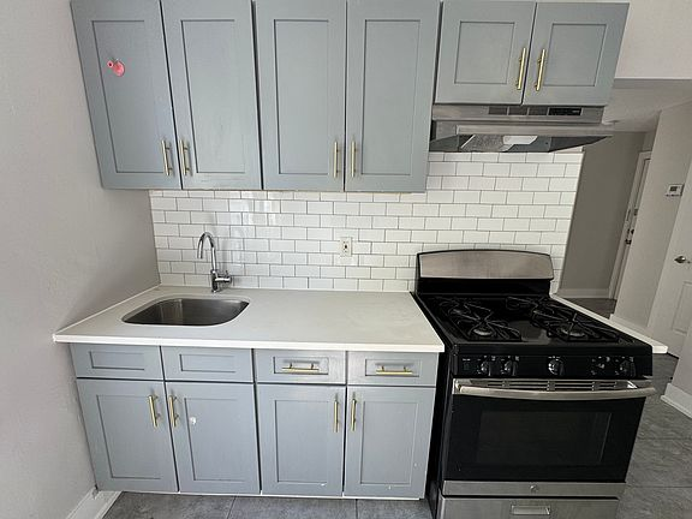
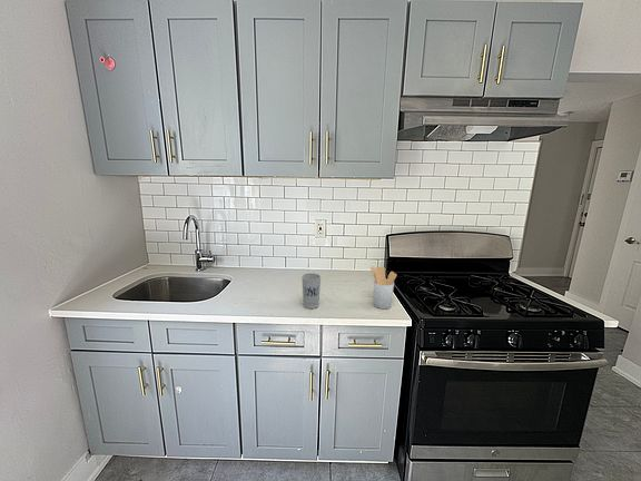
+ cup (310, 291)
+ utensil holder (381, 285)
